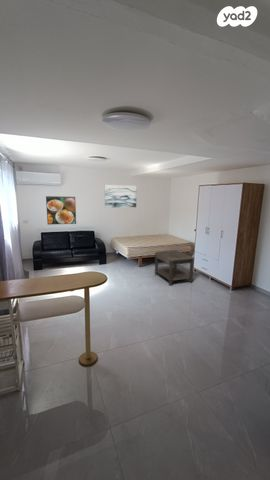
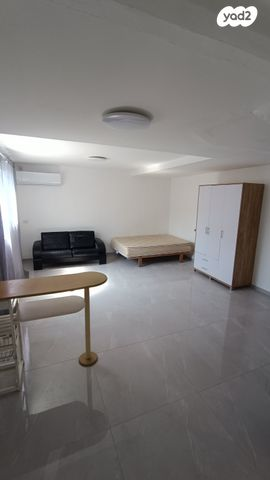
- wall art (120, 196)
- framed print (61, 210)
- side table (172, 266)
